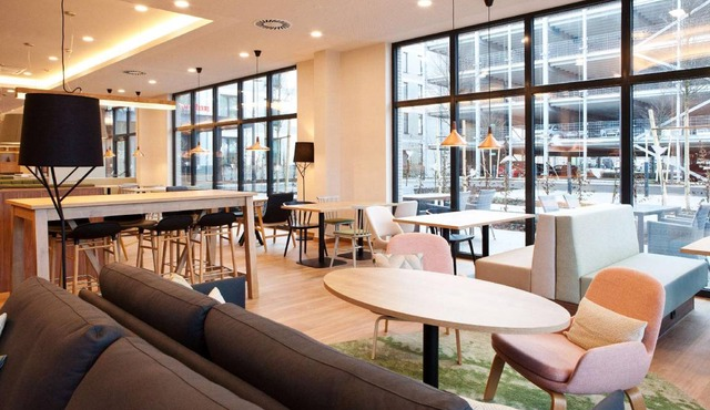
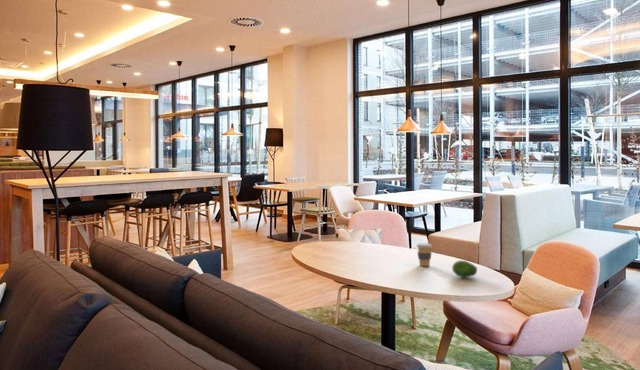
+ coffee cup (424, 254)
+ fruit (464, 268)
